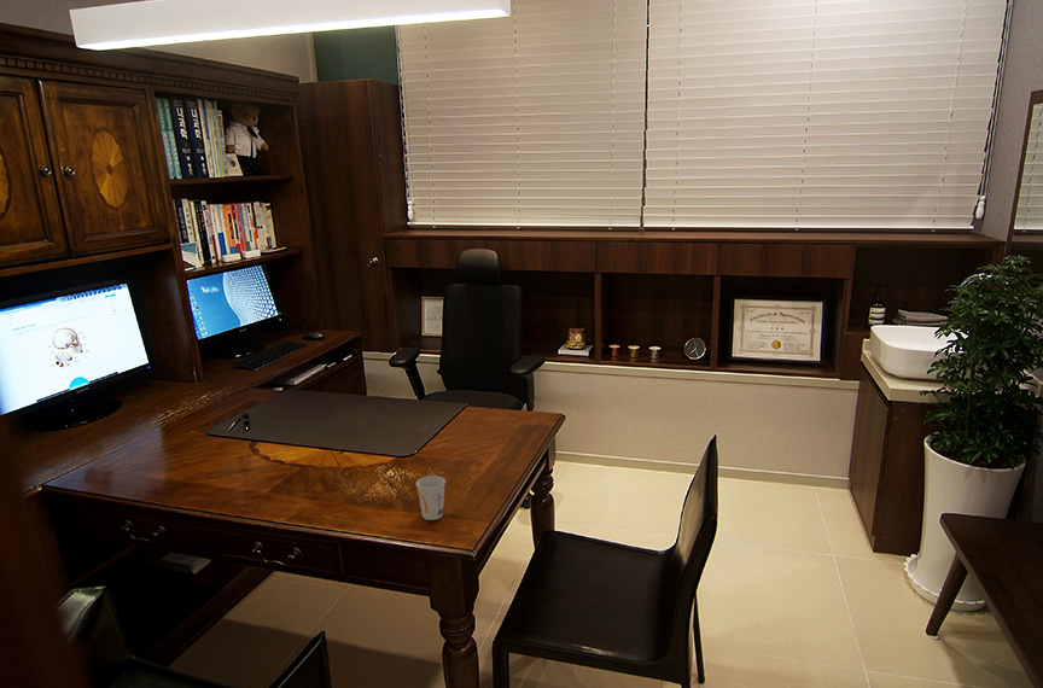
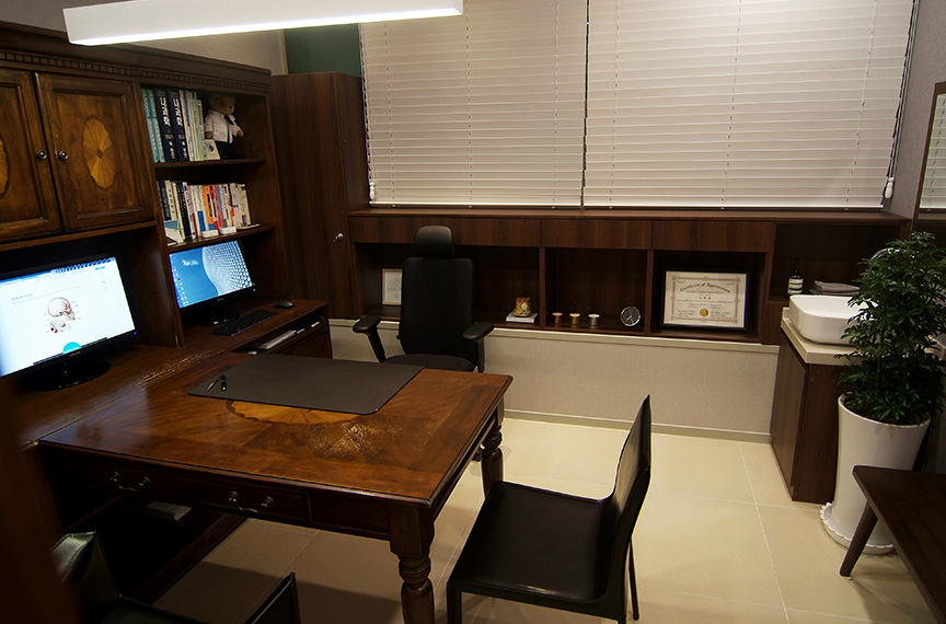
- cup (431, 498)
